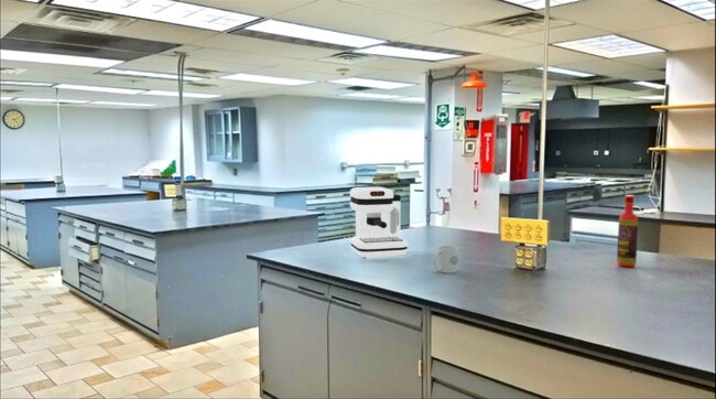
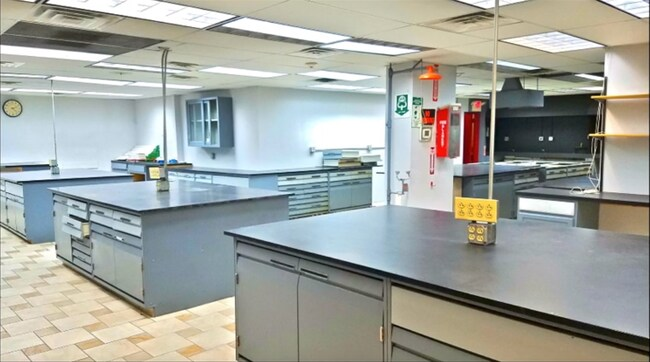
- coffee maker (378, 220)
- bottle (628, 230)
- mug (444, 259)
